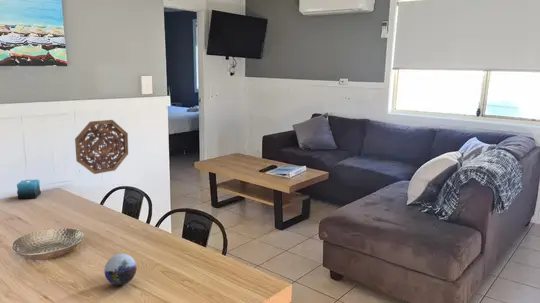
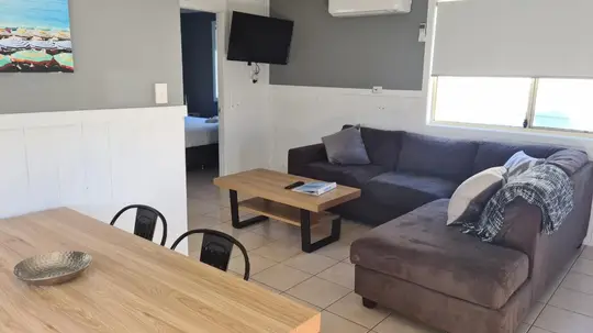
- decorative platter (103, 146)
- decorative orb (120, 269)
- candle (28, 186)
